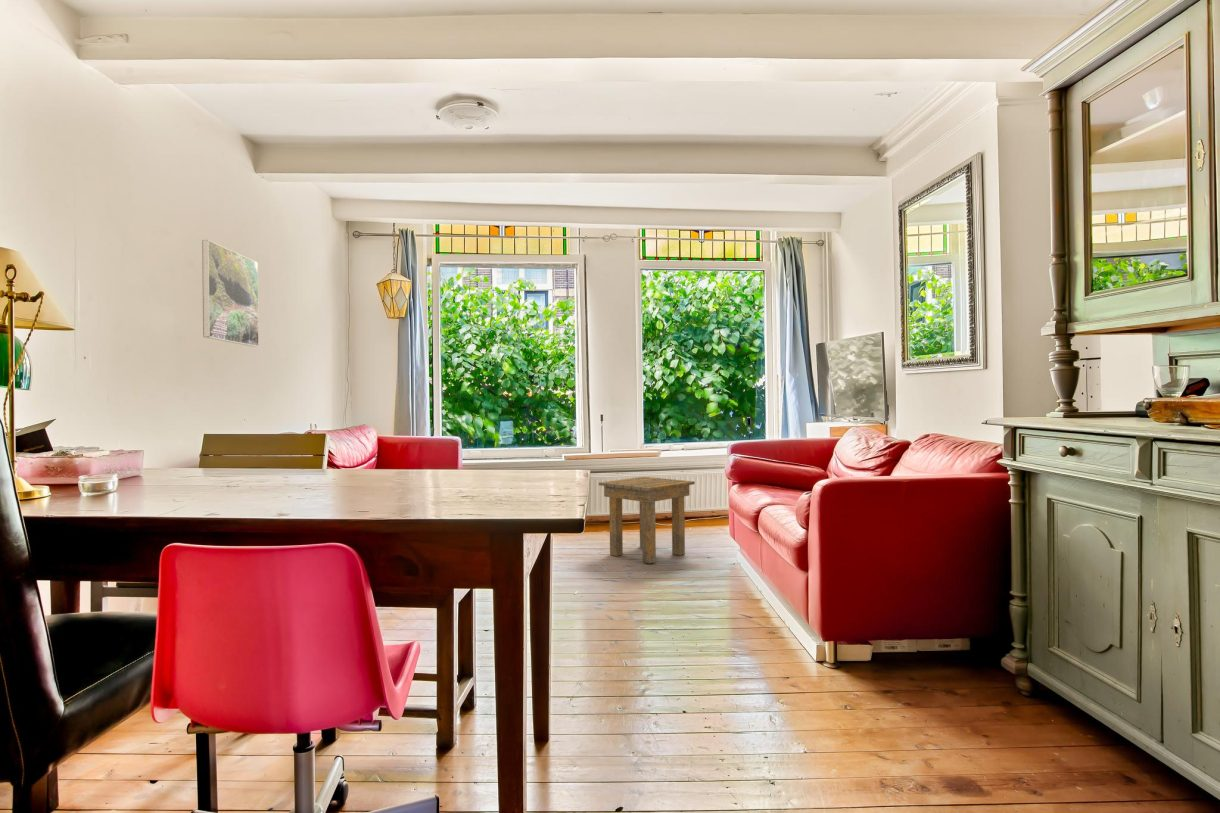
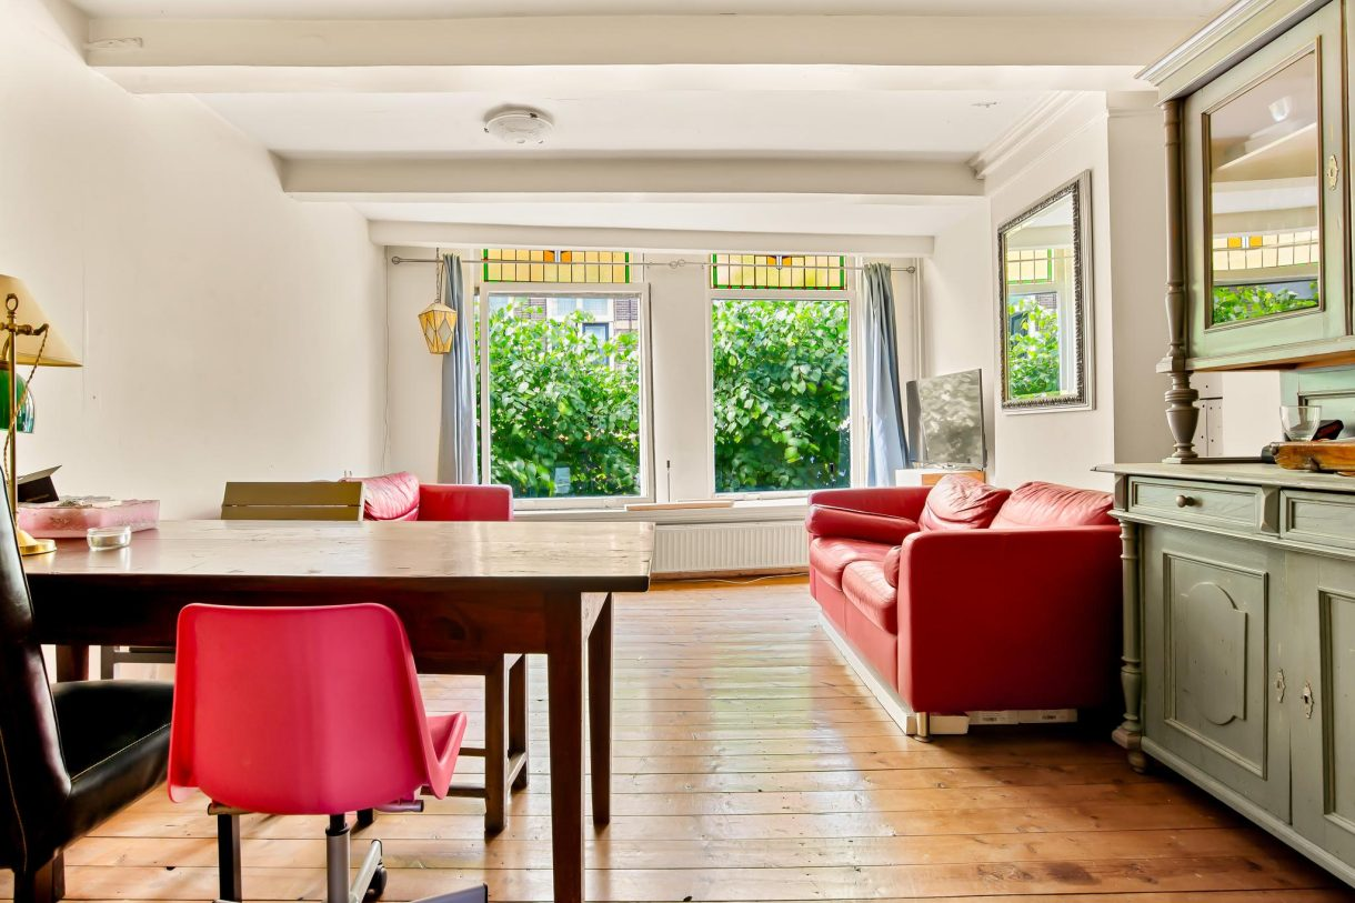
- side table (647, 518)
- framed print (232, 297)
